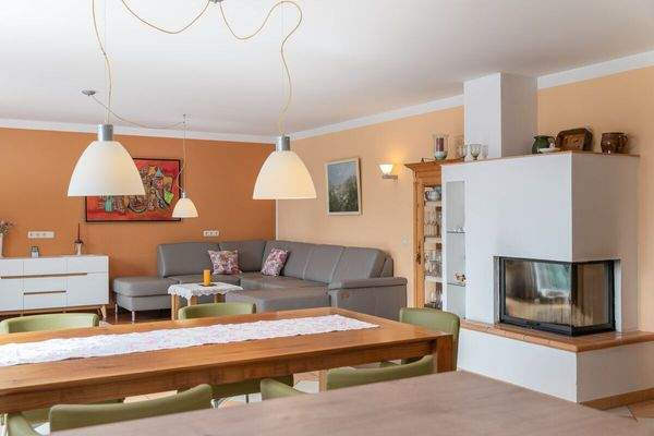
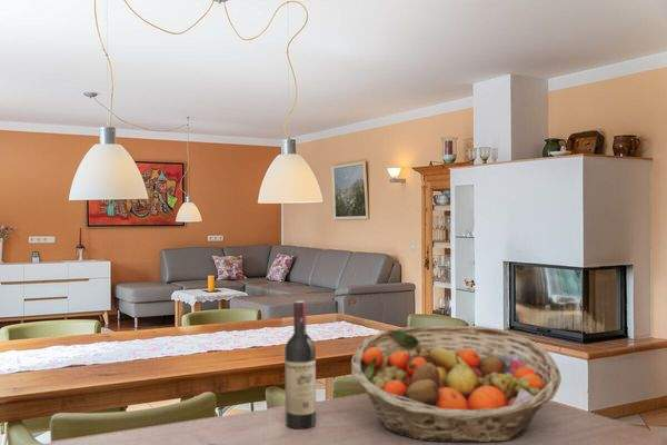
+ fruit basket (452, 379)
+ wine bottle (300, 363)
